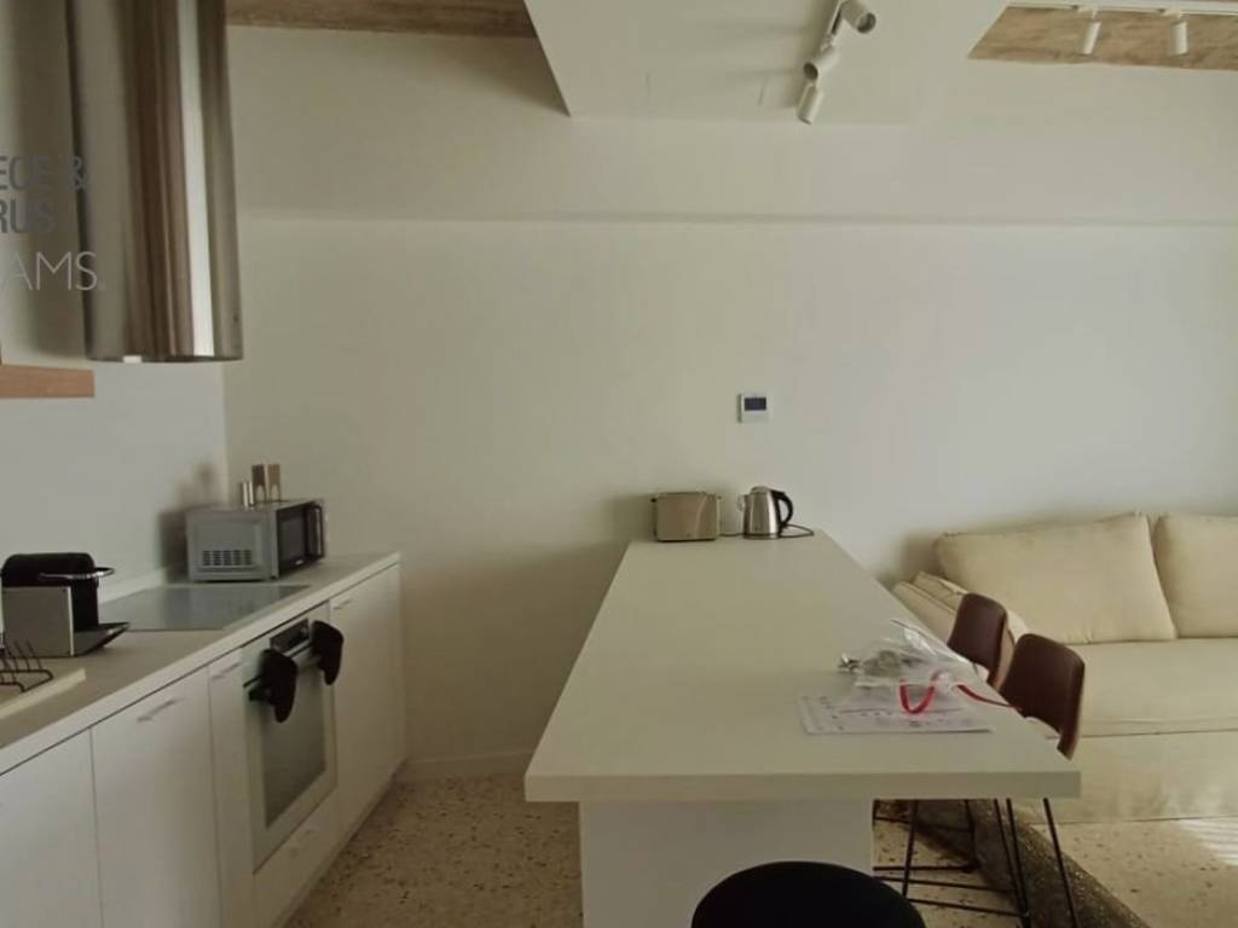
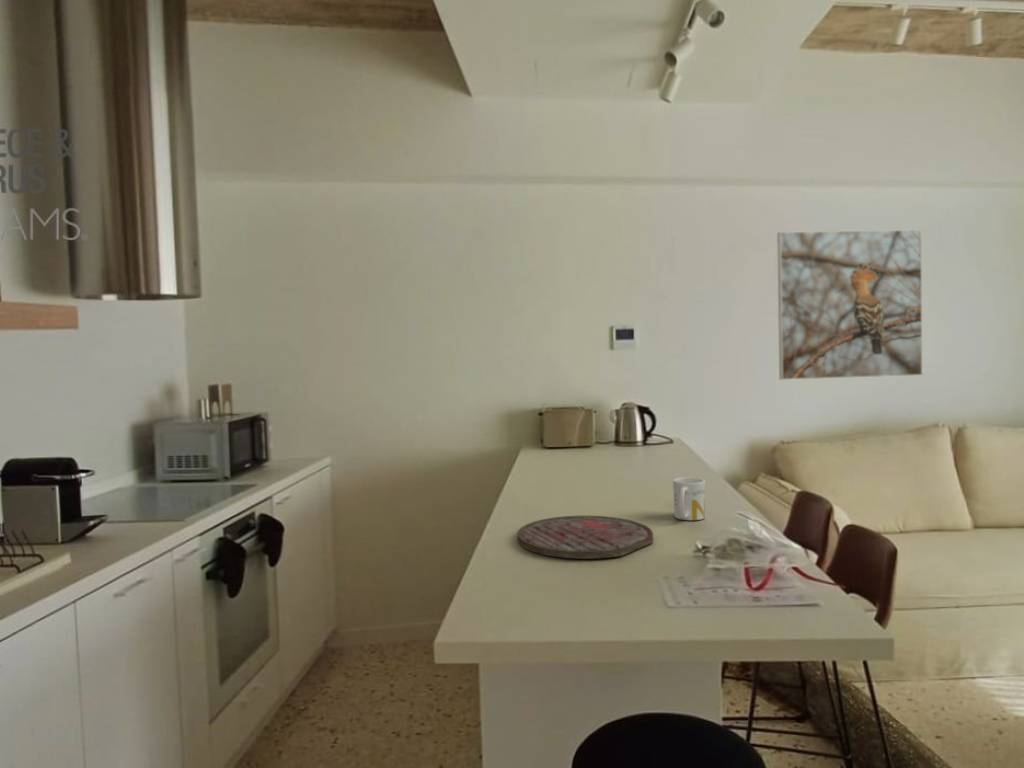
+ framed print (850, 304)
+ mug (690, 499)
+ cutting board (584, 534)
